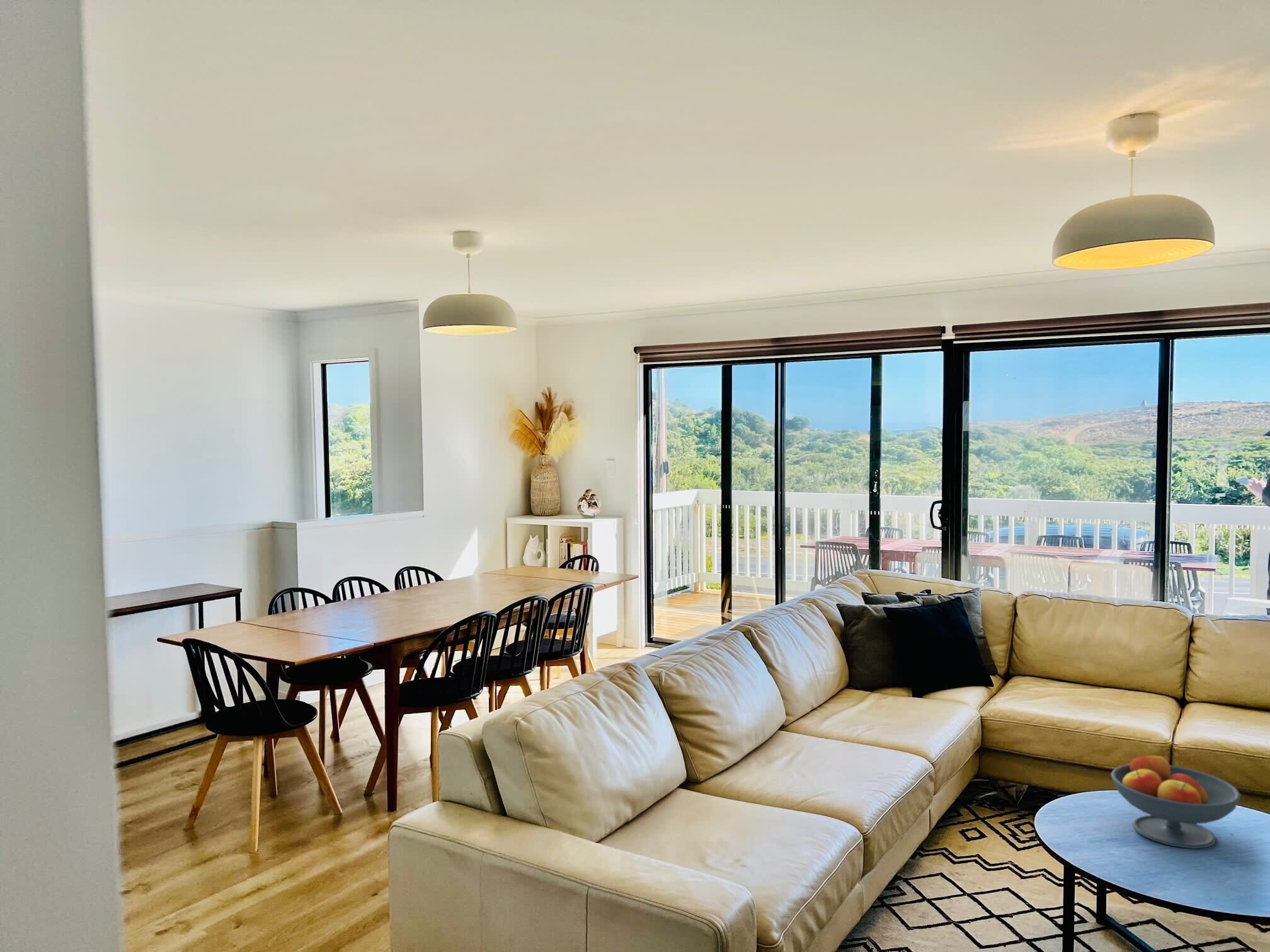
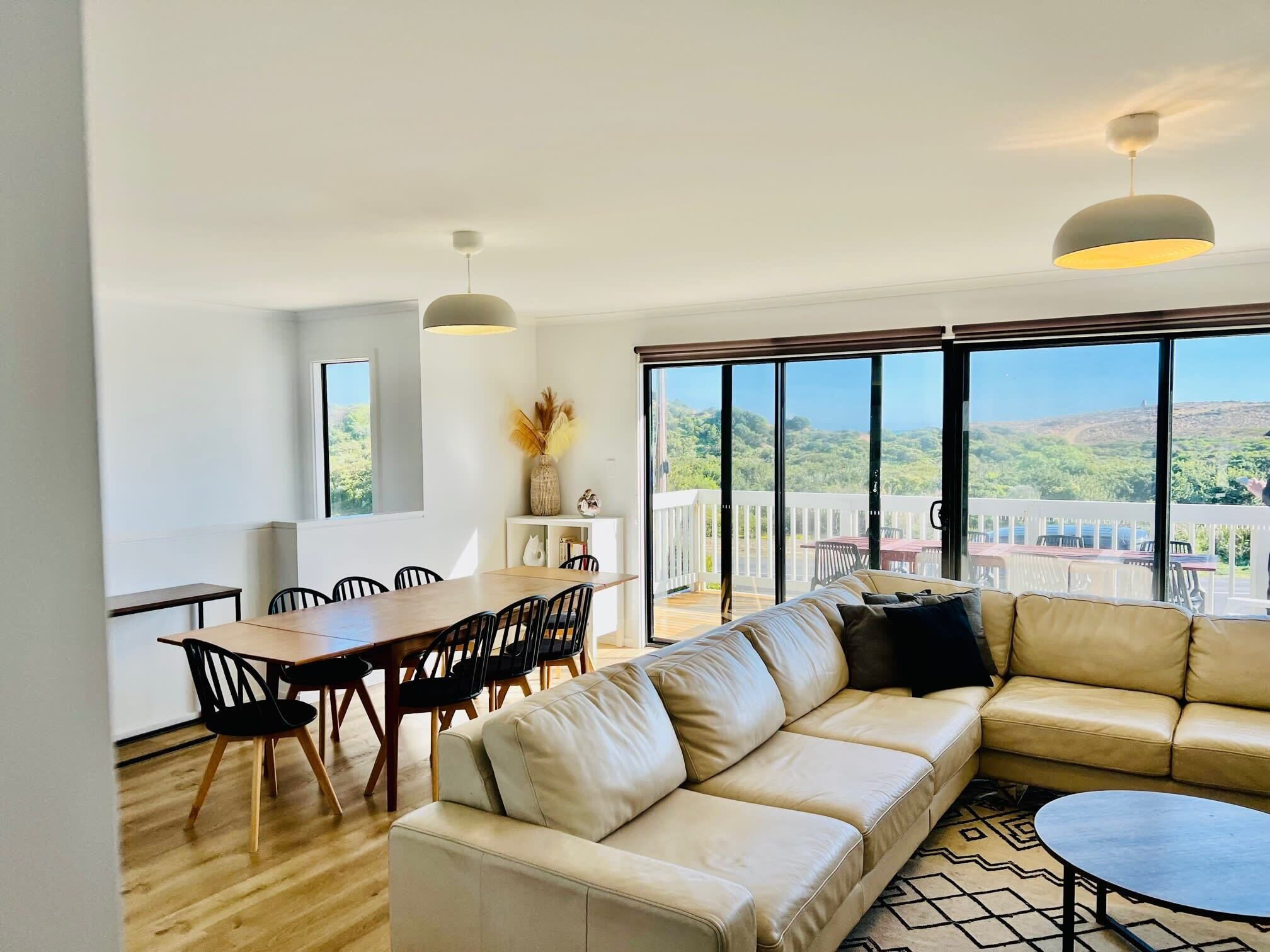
- fruit bowl (1173, 799)
